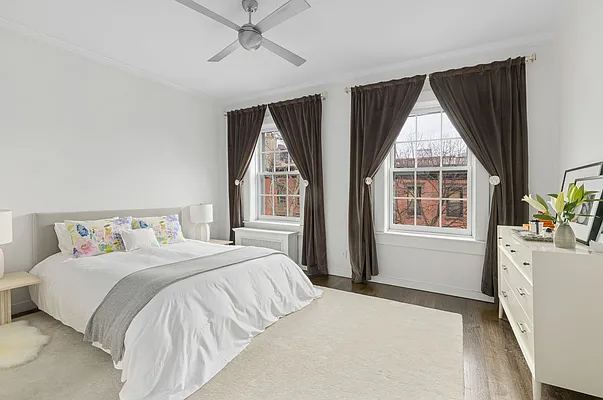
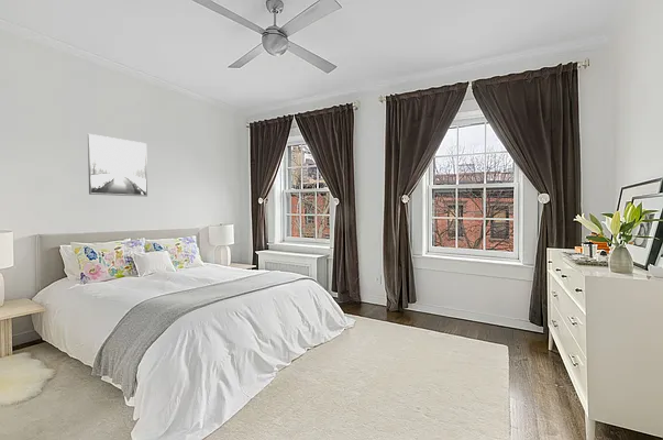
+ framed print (119, 167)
